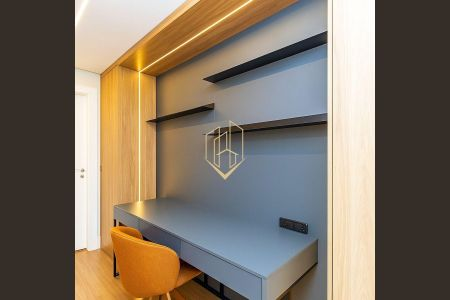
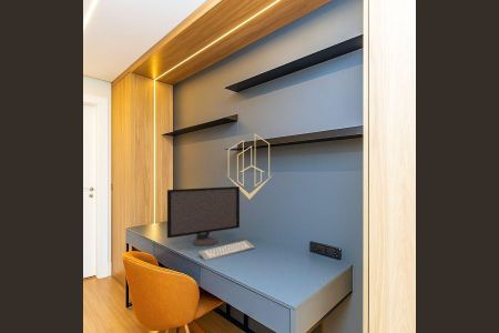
+ computer monitor (205, 214)
+ computer keyboard (227, 249)
